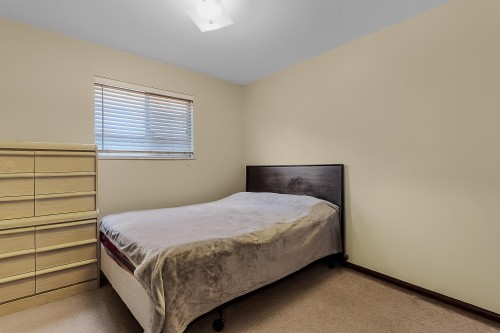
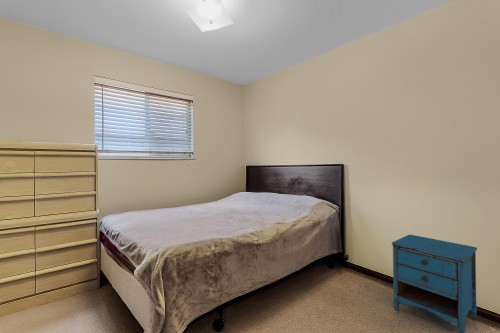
+ nightstand (433, 279)
